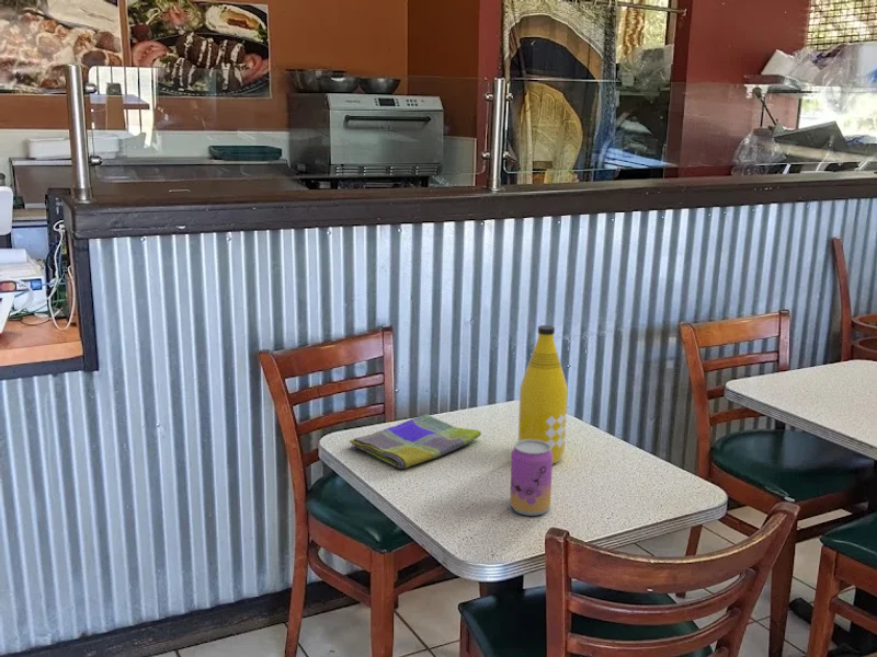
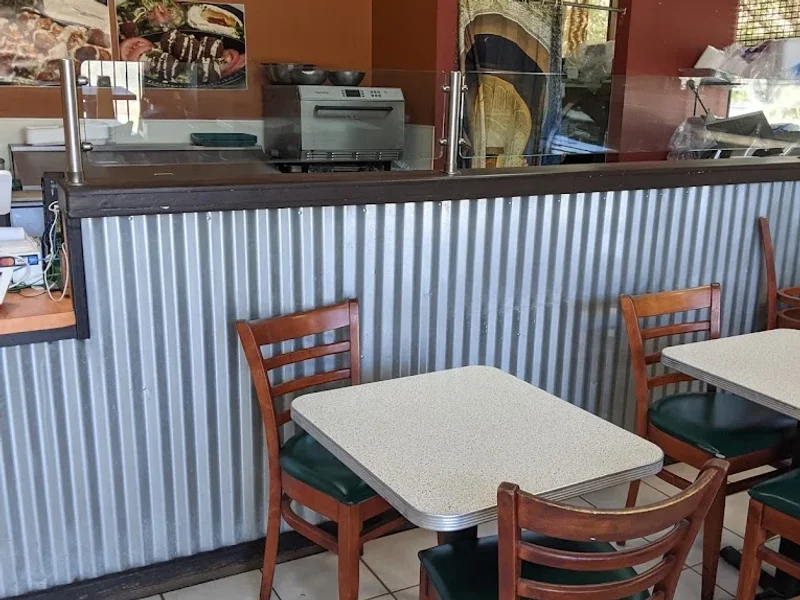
- beverage can (531, 476)
- bottle (543, 393)
- dish towel (415, 439)
